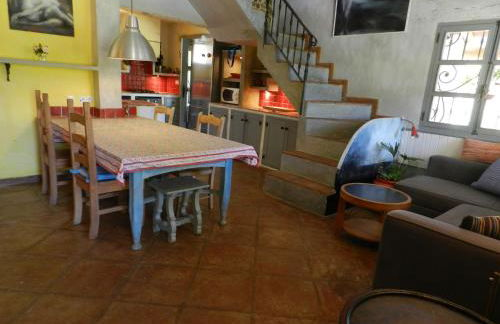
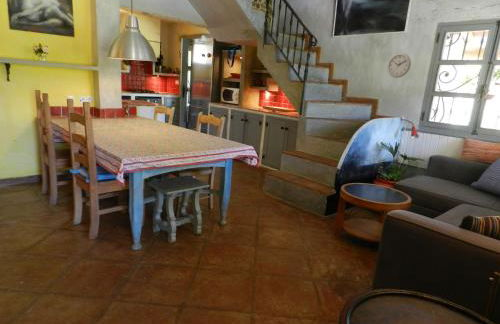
+ wall clock (398, 65)
